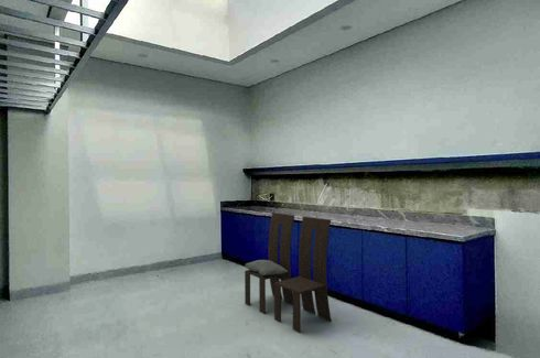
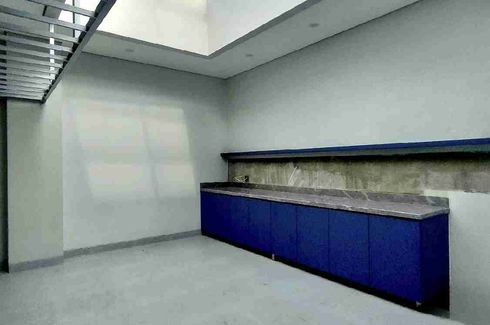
- dining chair (283, 263)
